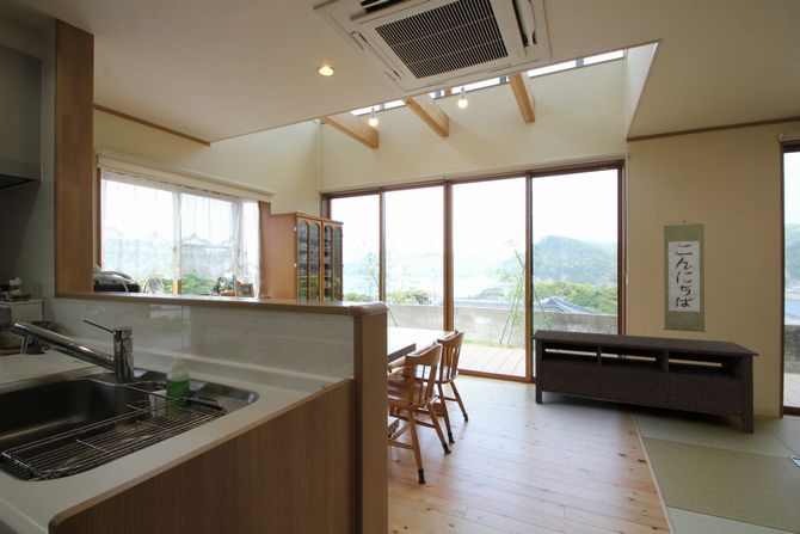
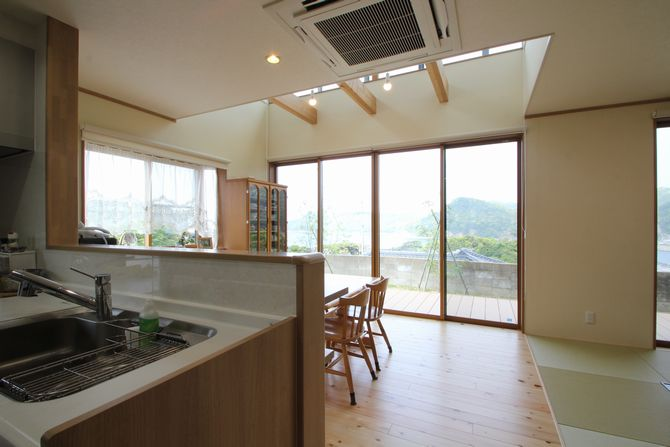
- storage bench (628, 373)
- wall scroll (683, 275)
